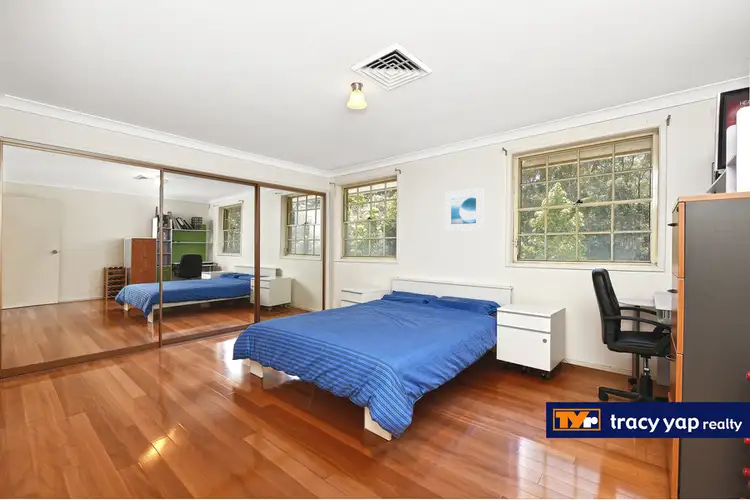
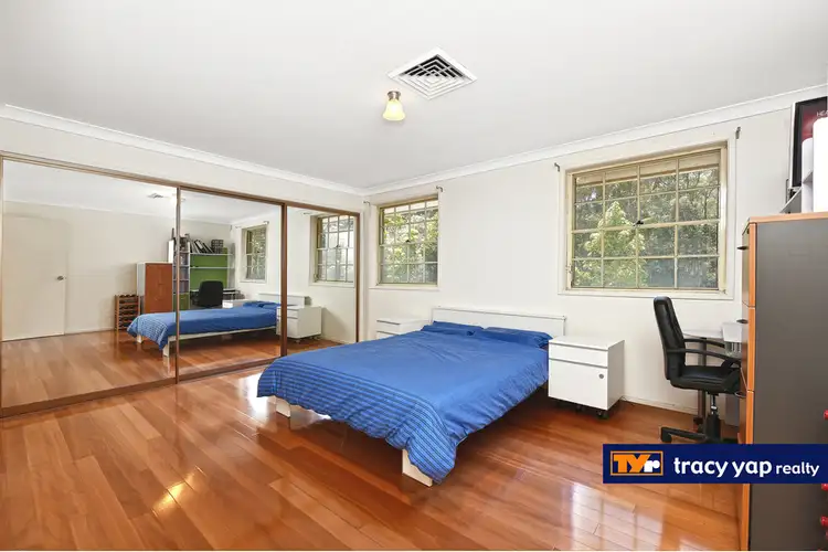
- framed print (463, 210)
